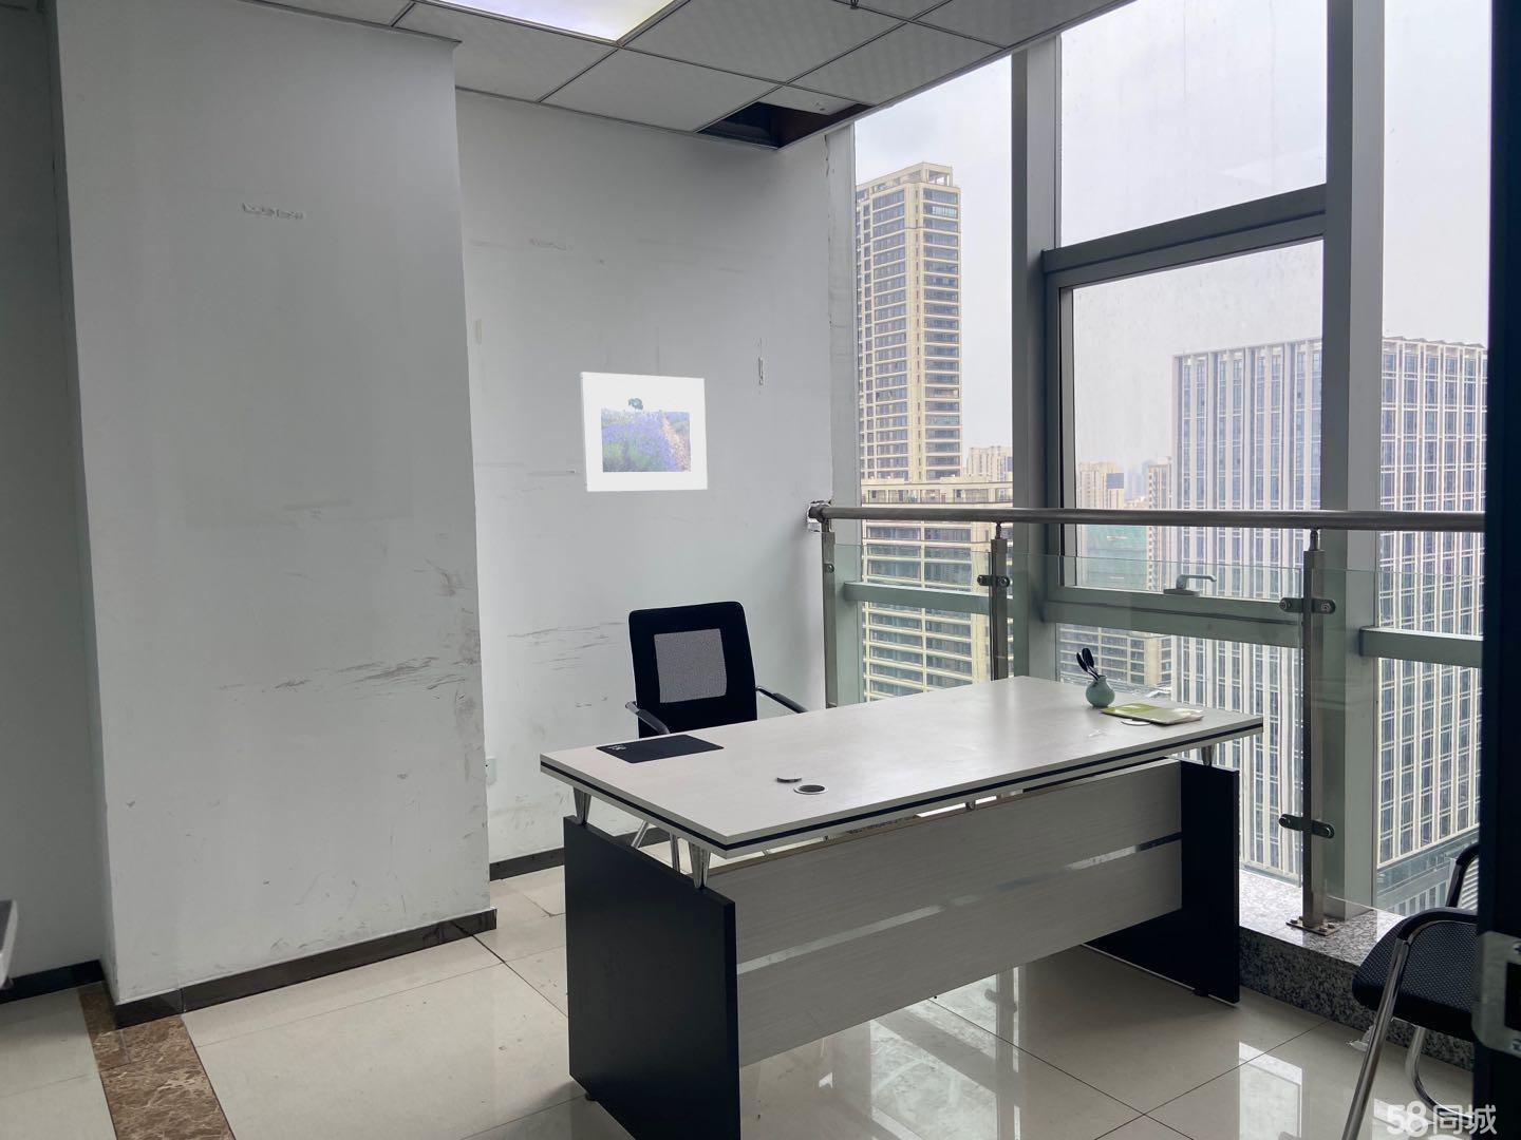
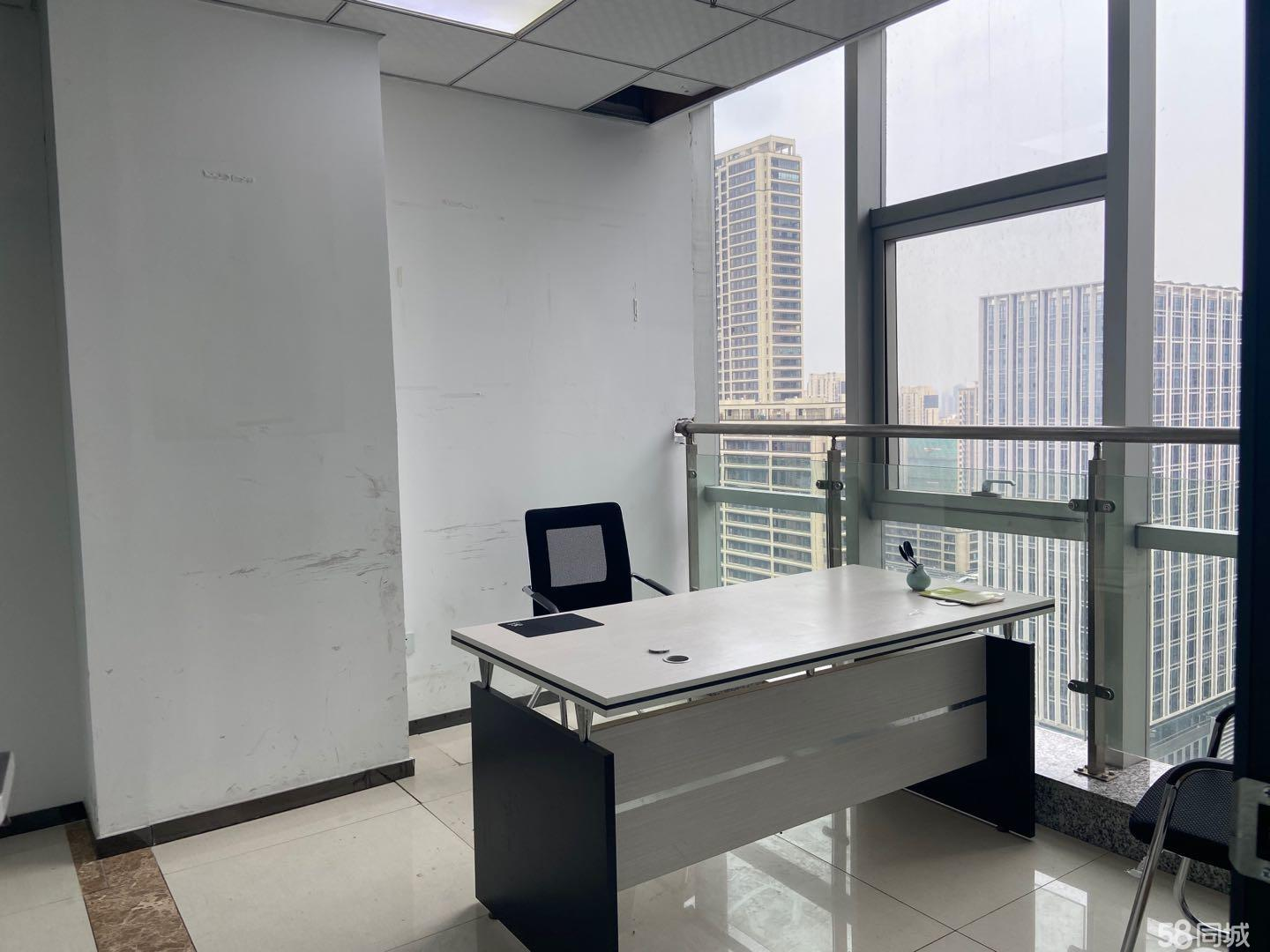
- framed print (646, 432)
